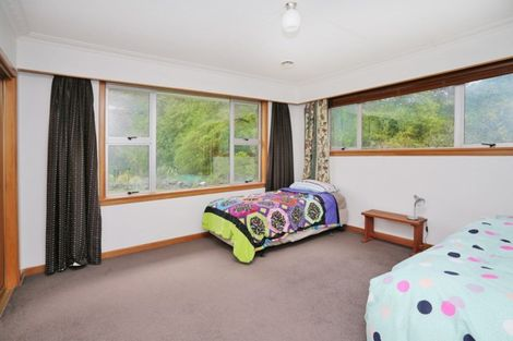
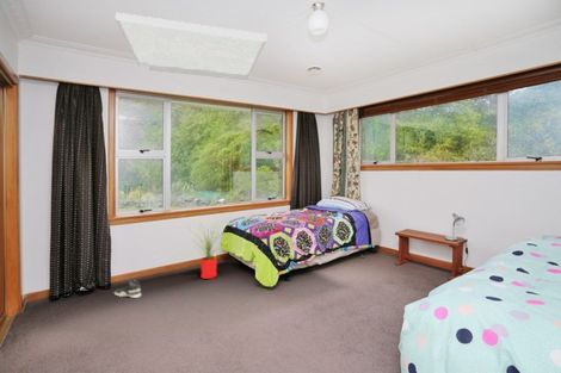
+ house plant (208, 247)
+ ceiling panel (196, 52)
+ sneaker (128, 286)
